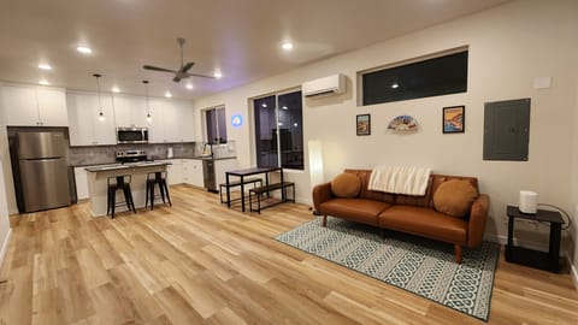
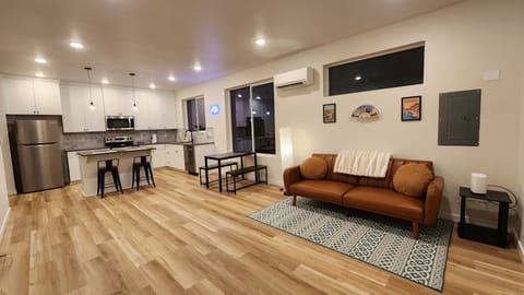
- ceiling fan (181, 58)
